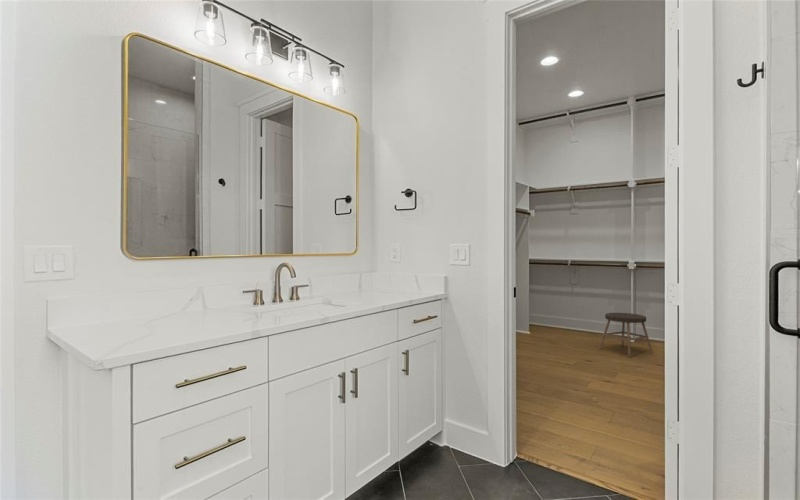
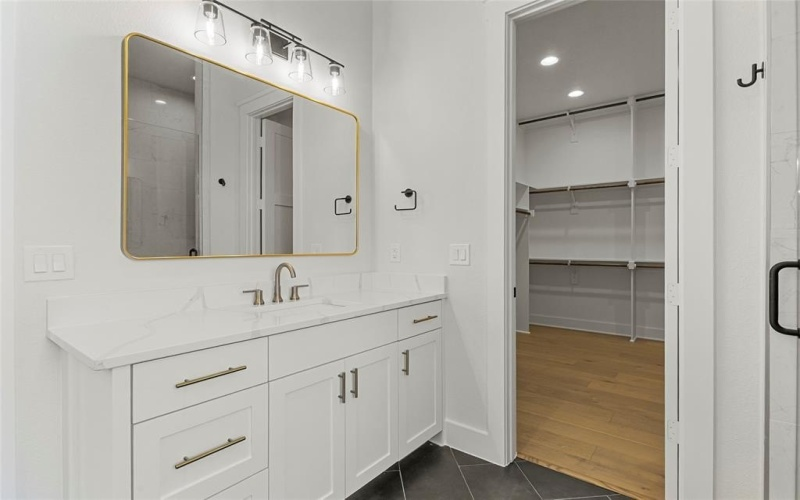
- stool (625, 333)
